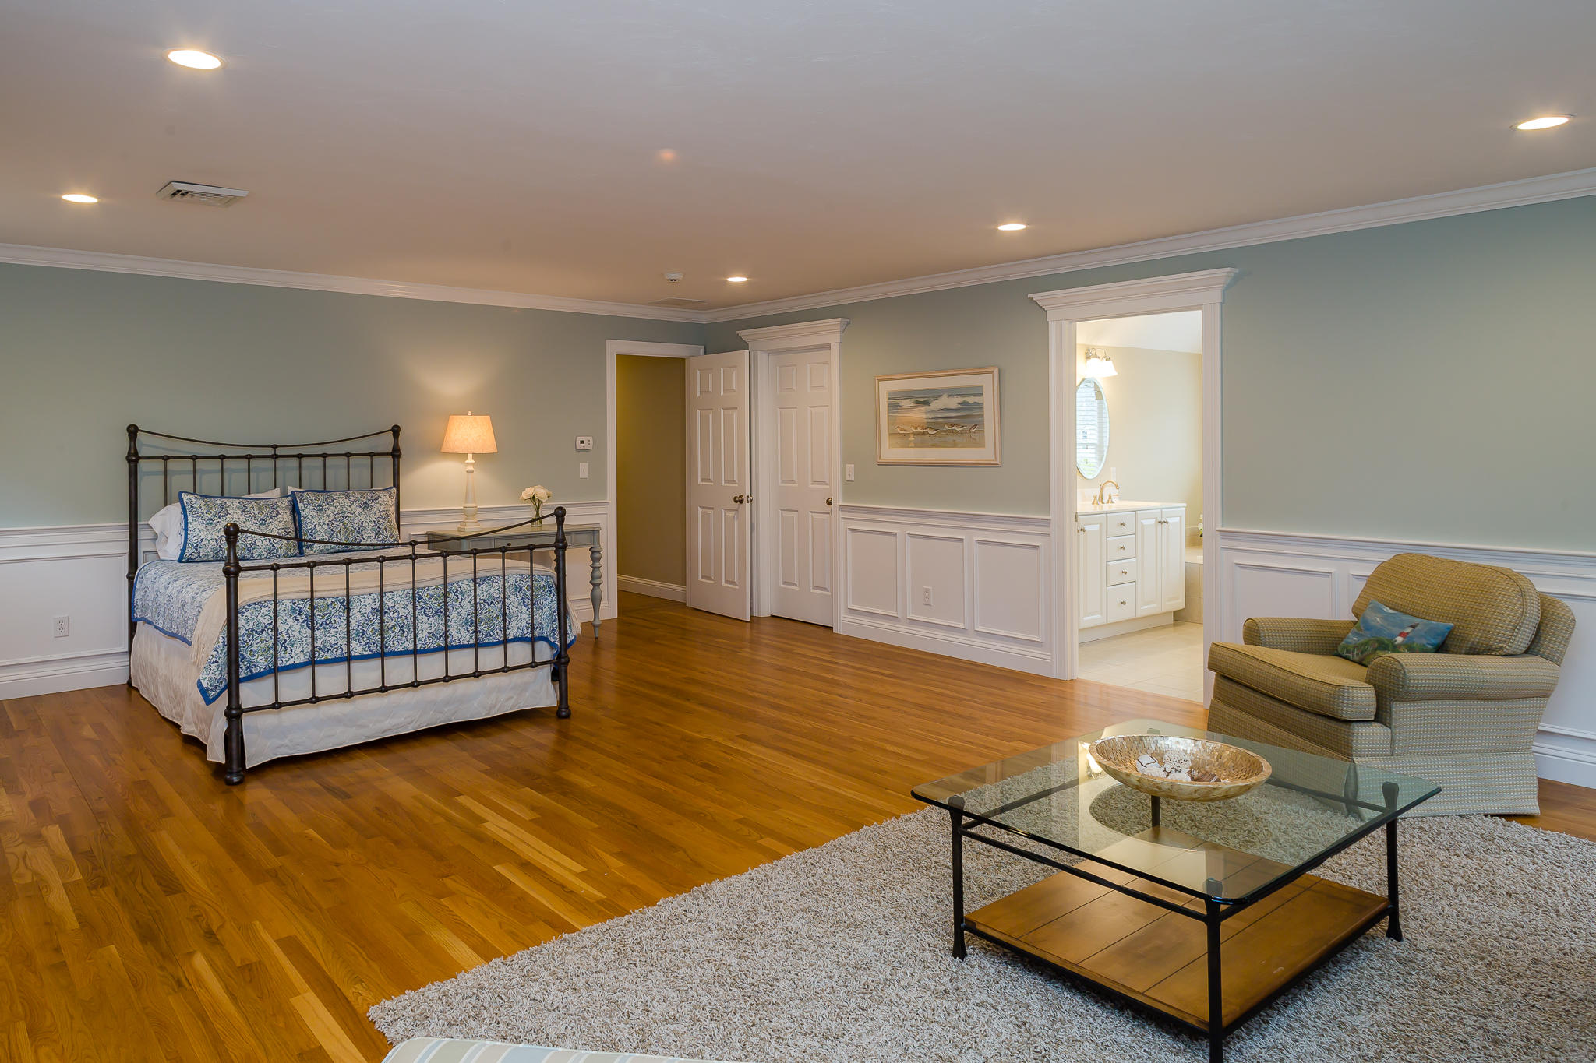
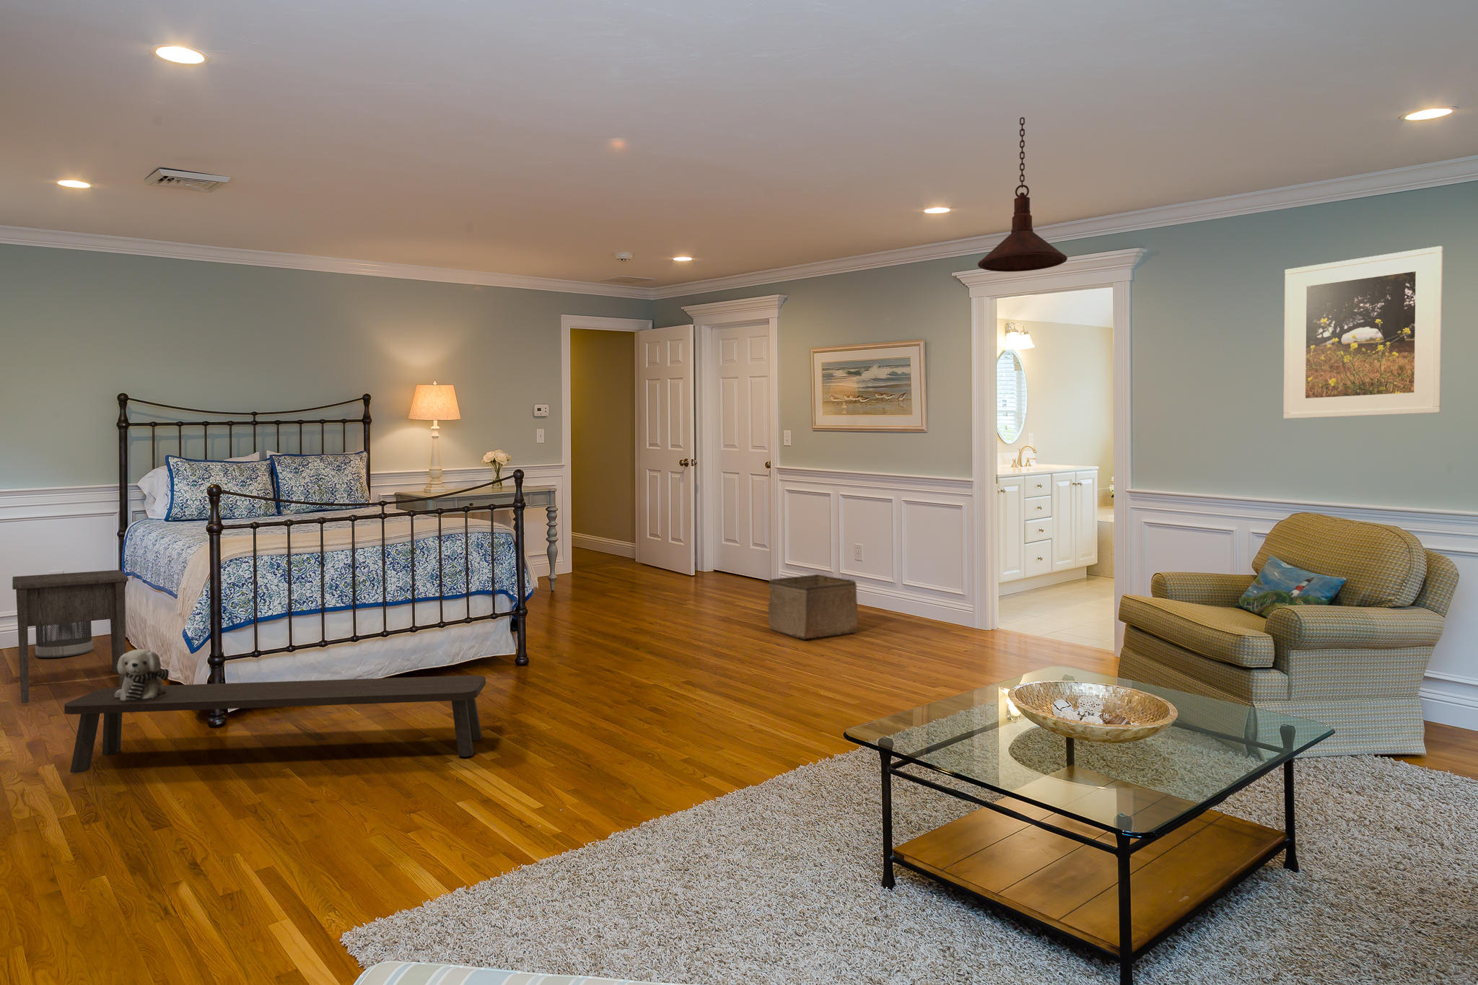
+ bench (282, 707)
+ pendant light (1022, 188)
+ nightstand (71, 622)
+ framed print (1358, 337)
+ storage bin (812, 605)
+ plush toy (146, 668)
+ wastebasket (64, 626)
